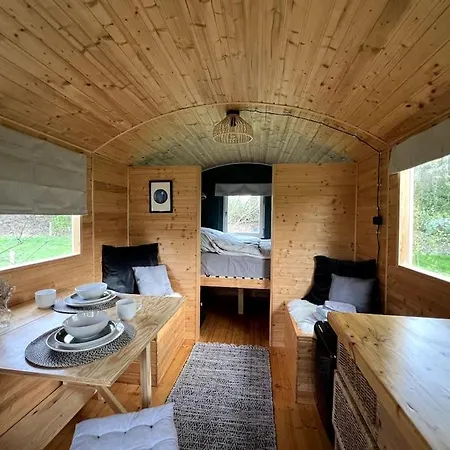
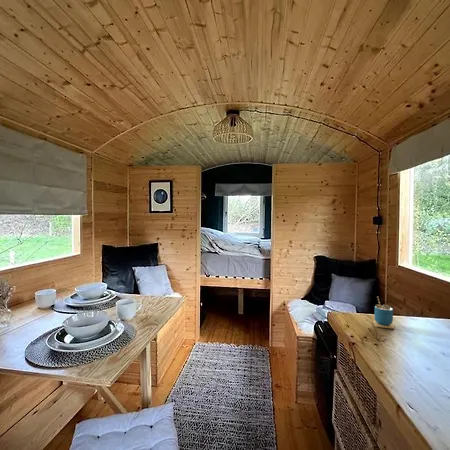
+ cup (383, 310)
